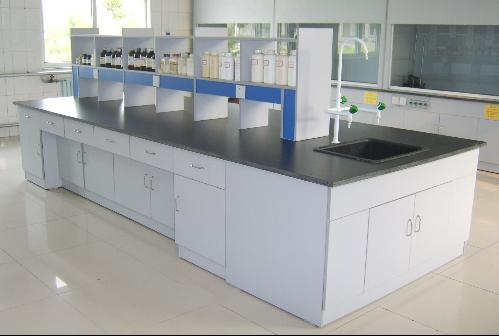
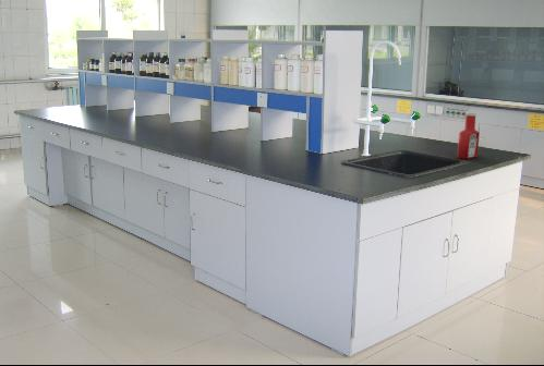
+ soap bottle (469, 134)
